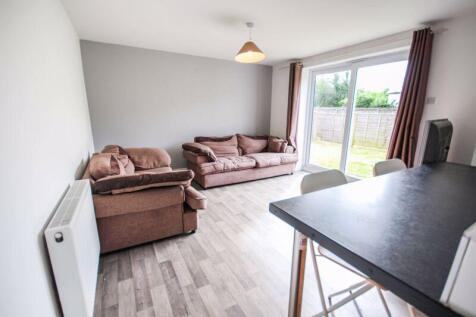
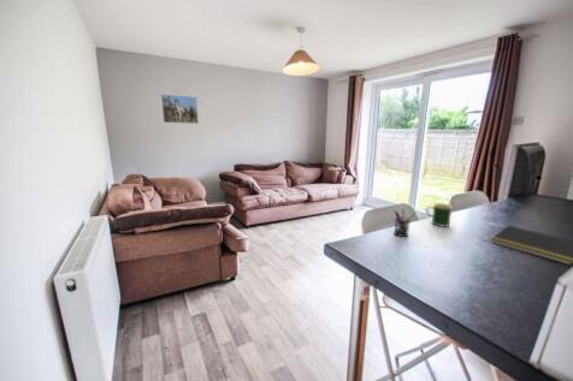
+ notepad (534, 242)
+ pen holder (403, 221)
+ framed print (179, 109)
+ mug (437, 214)
